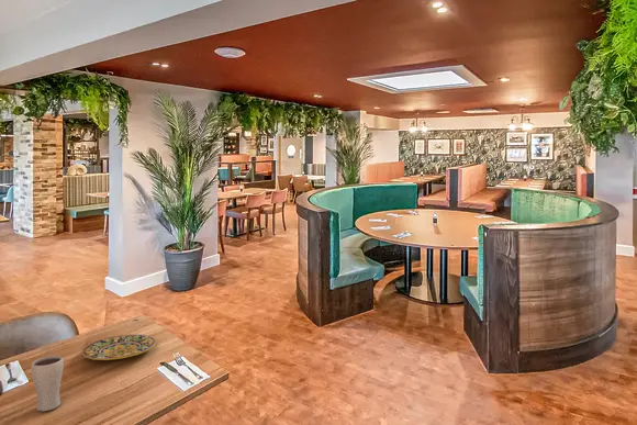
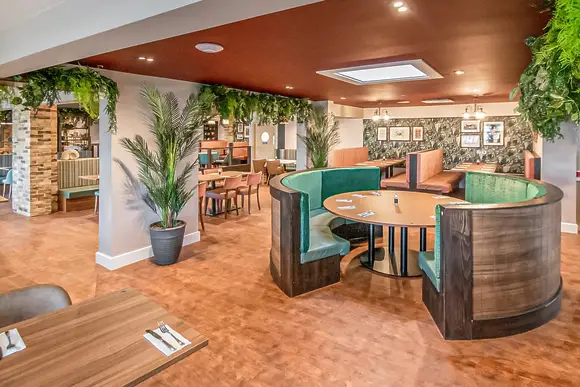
- plate (120, 349)
- drinking glass (47, 383)
